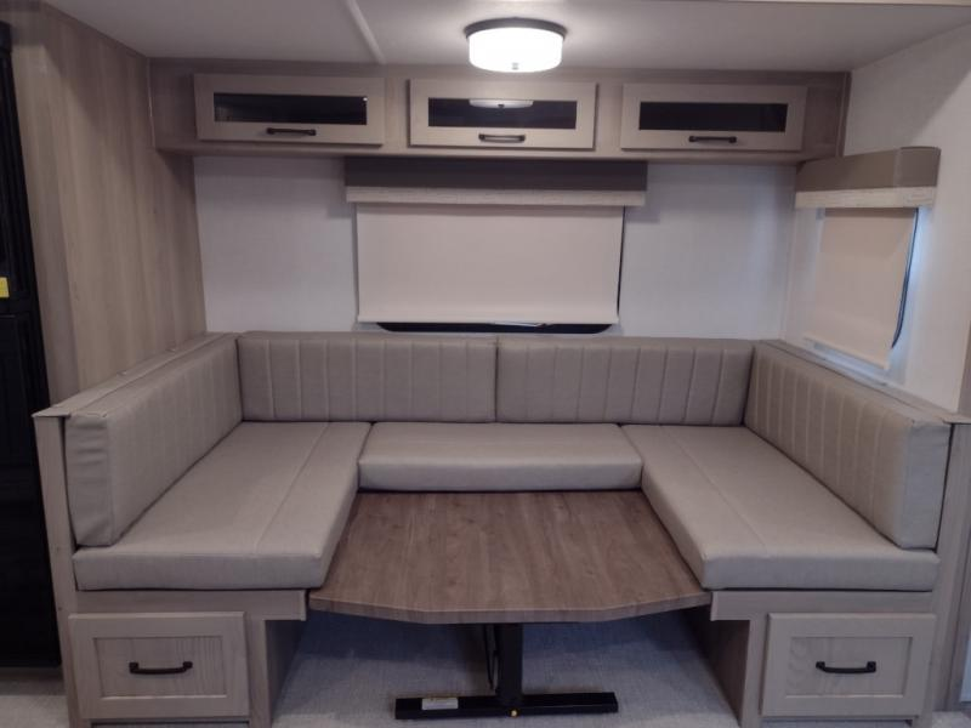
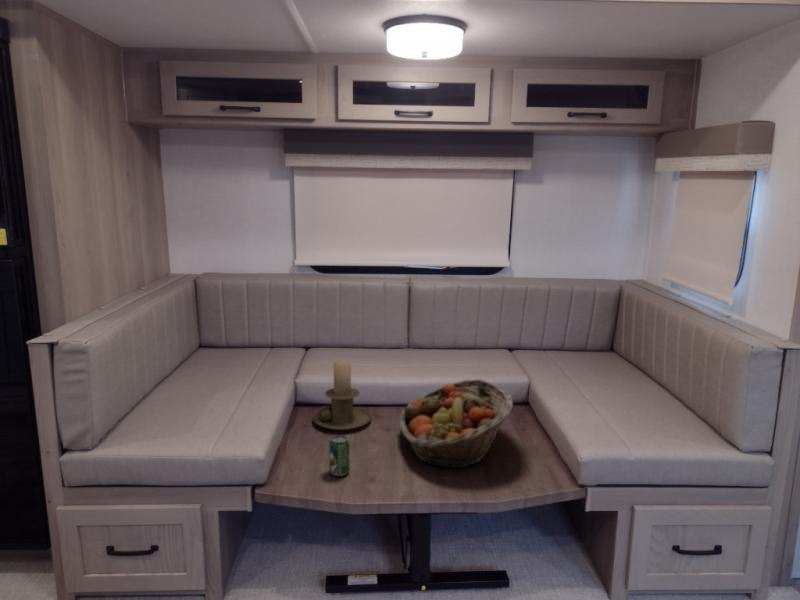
+ beverage can (339, 455)
+ fruit basket (454, 419)
+ candle holder (342, 391)
